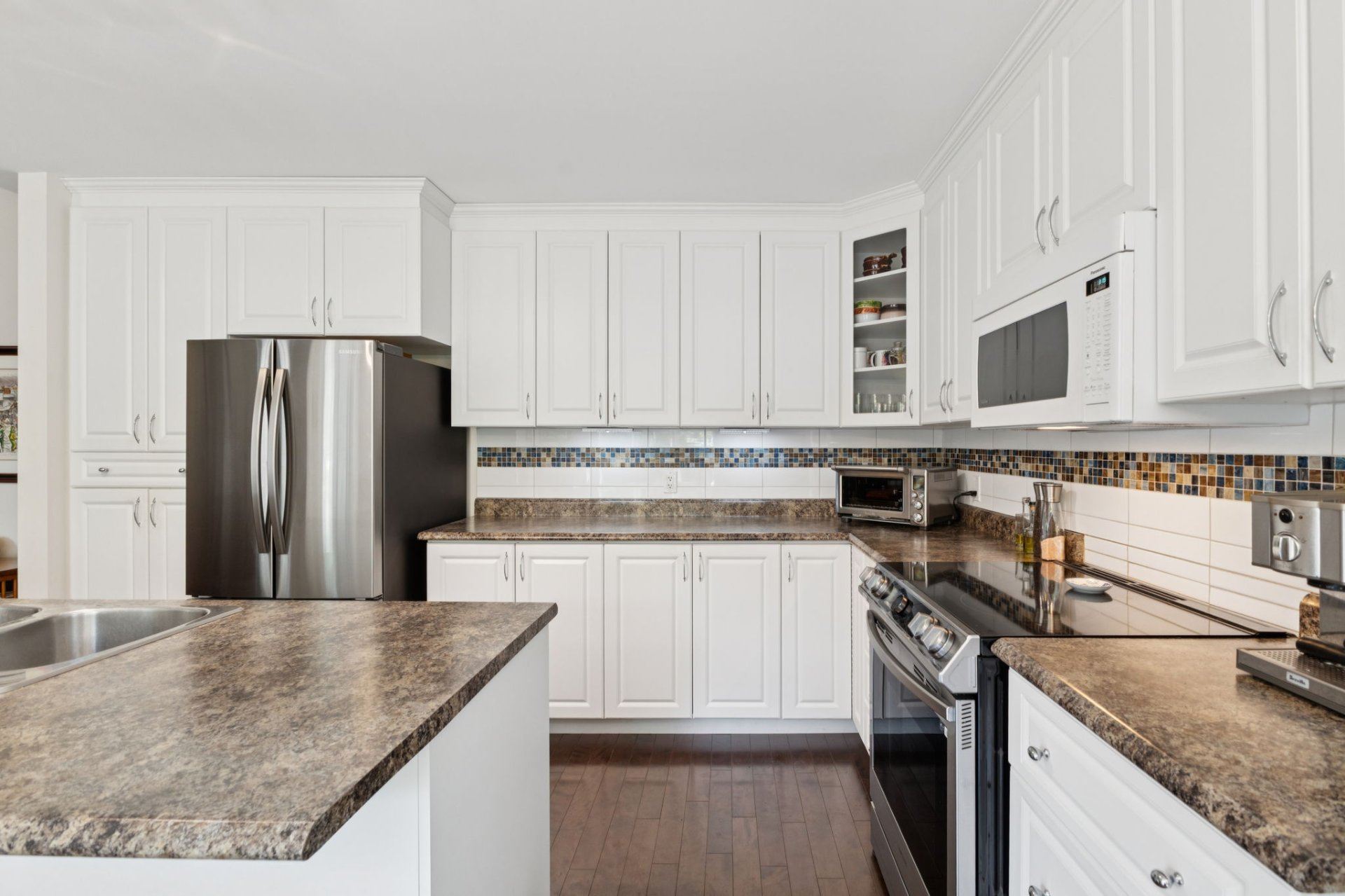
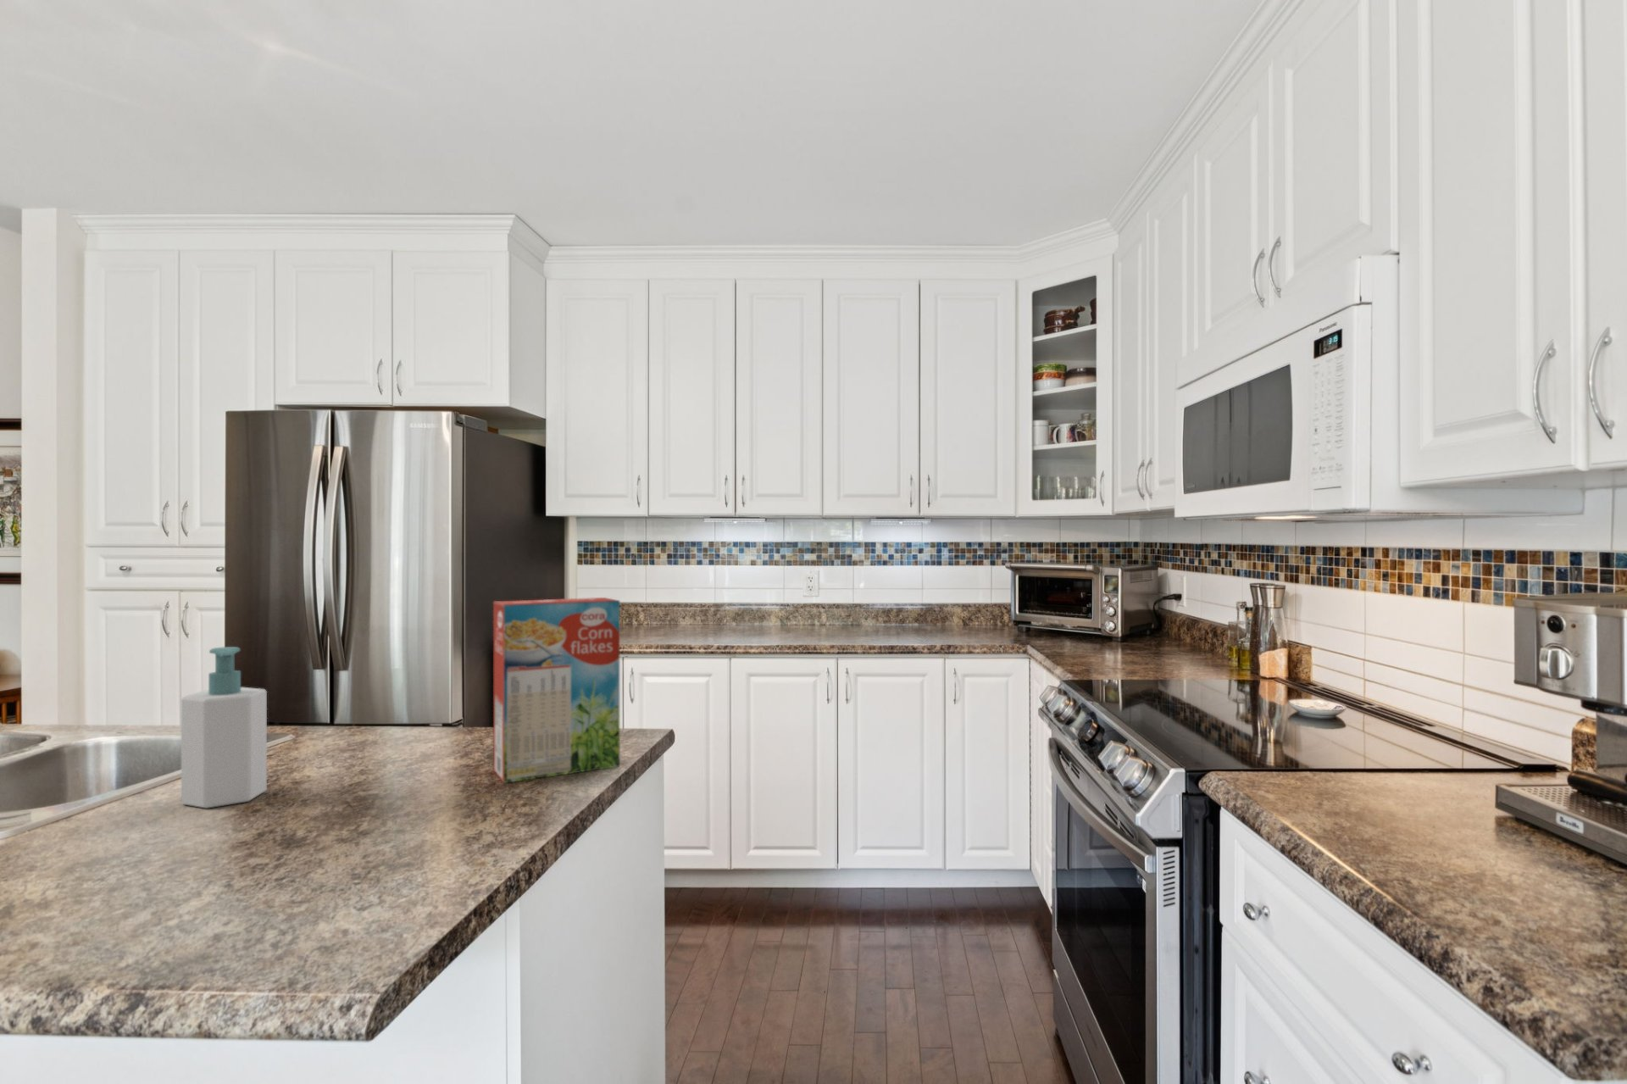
+ soap bottle (225, 722)
+ cereal box (556, 684)
